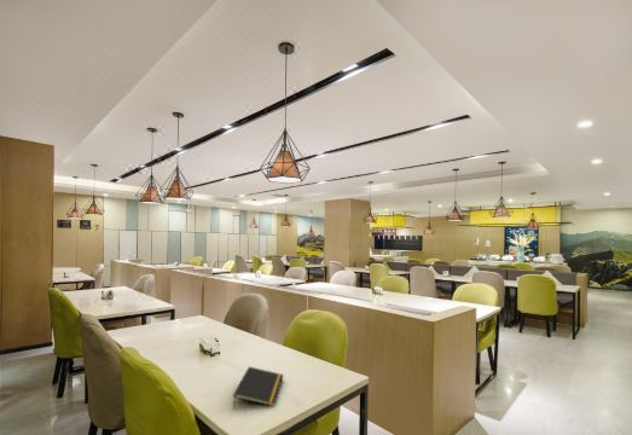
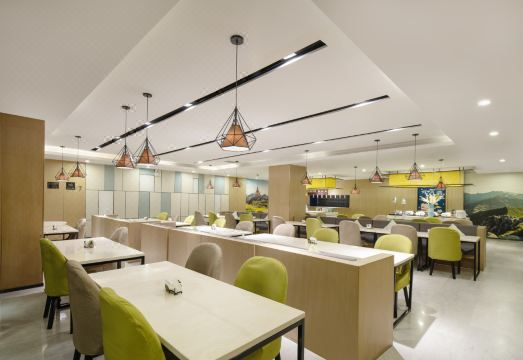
- notepad (260, 384)
